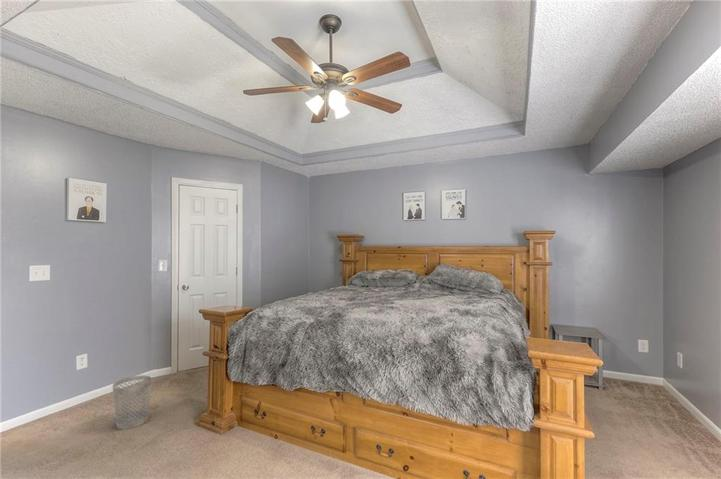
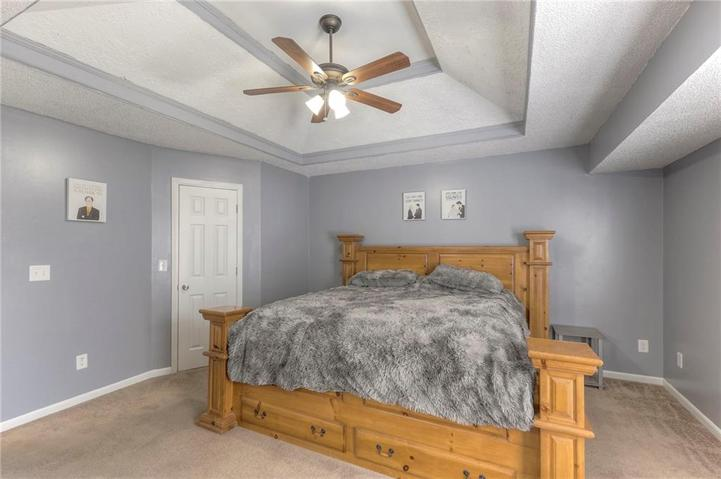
- wastebasket (132, 402)
